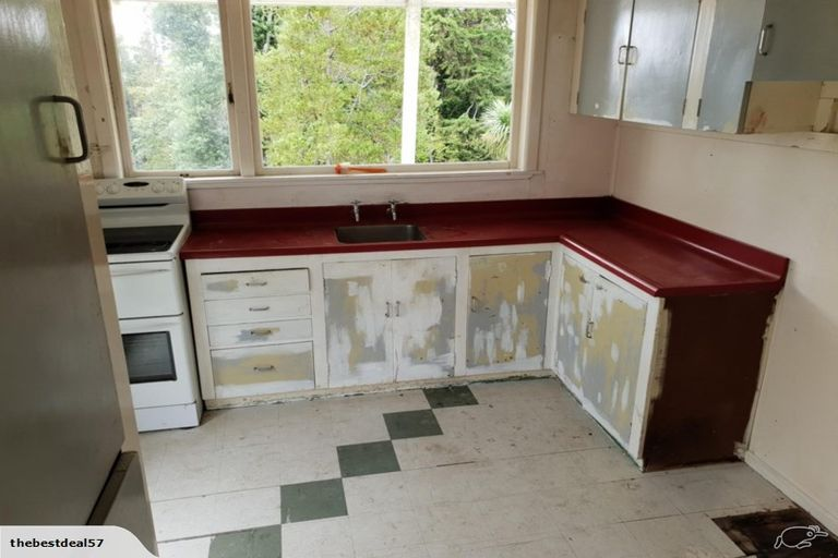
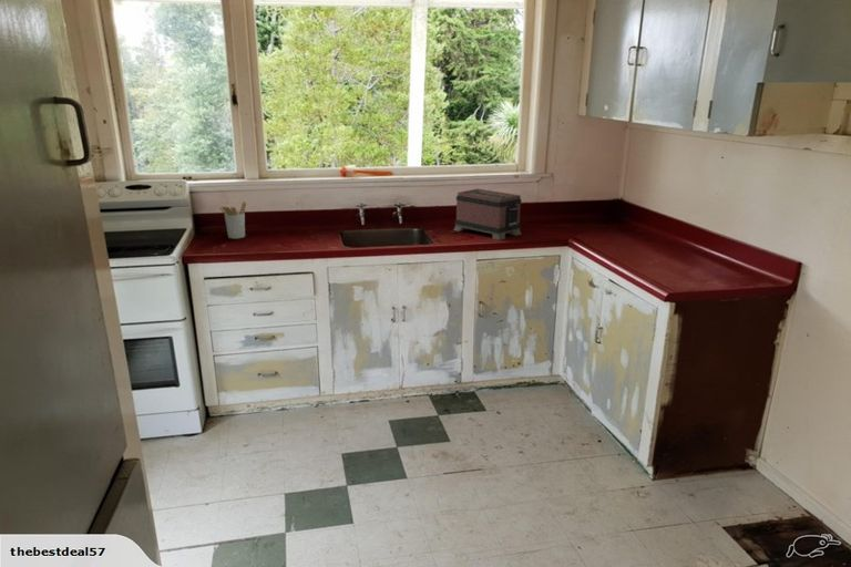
+ toaster (490, 213)
+ utensil holder (233, 220)
